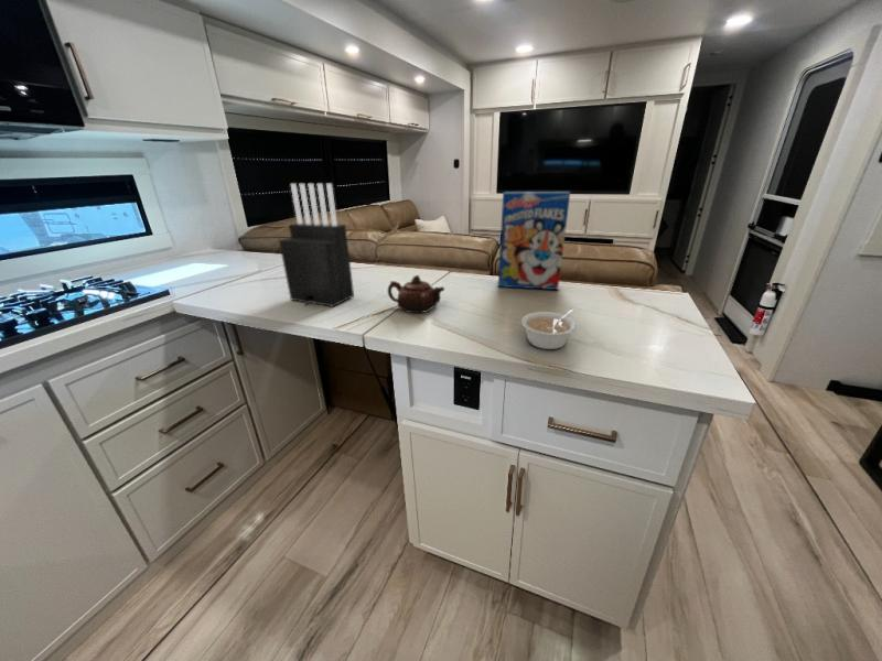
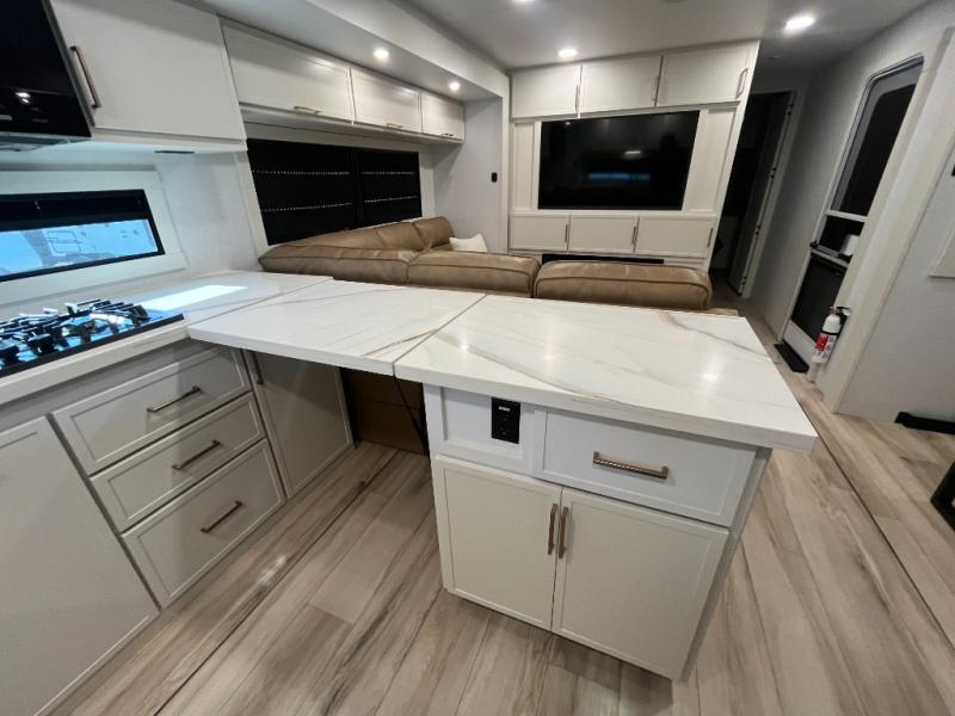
- cereal box (531, 241)
- legume (547, 328)
- teapot (415, 291)
- knife block (311, 245)
